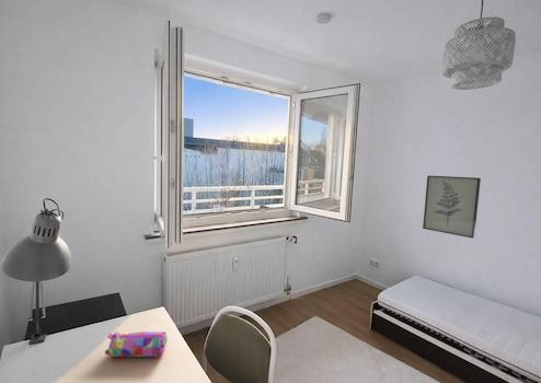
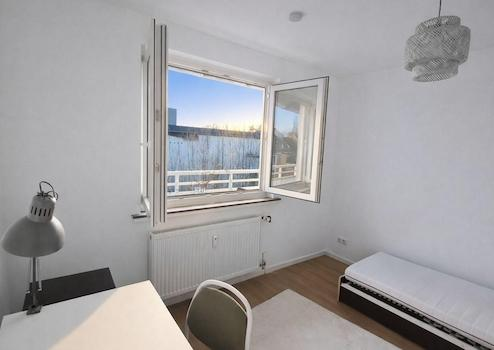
- wall art (449, 205)
- pencil case (137, 344)
